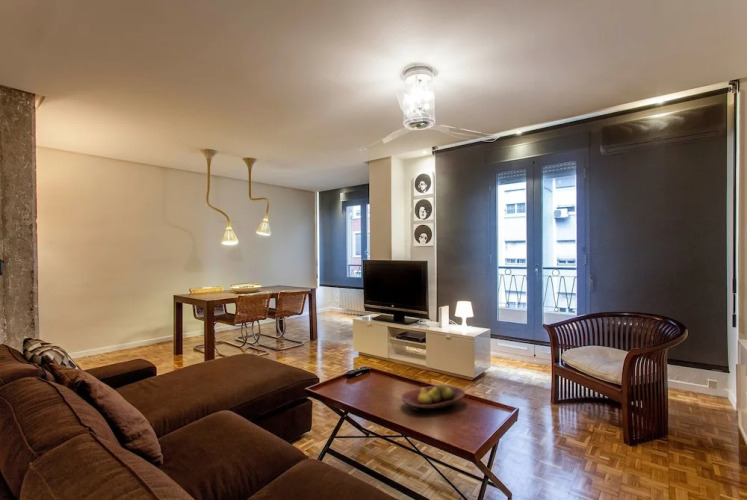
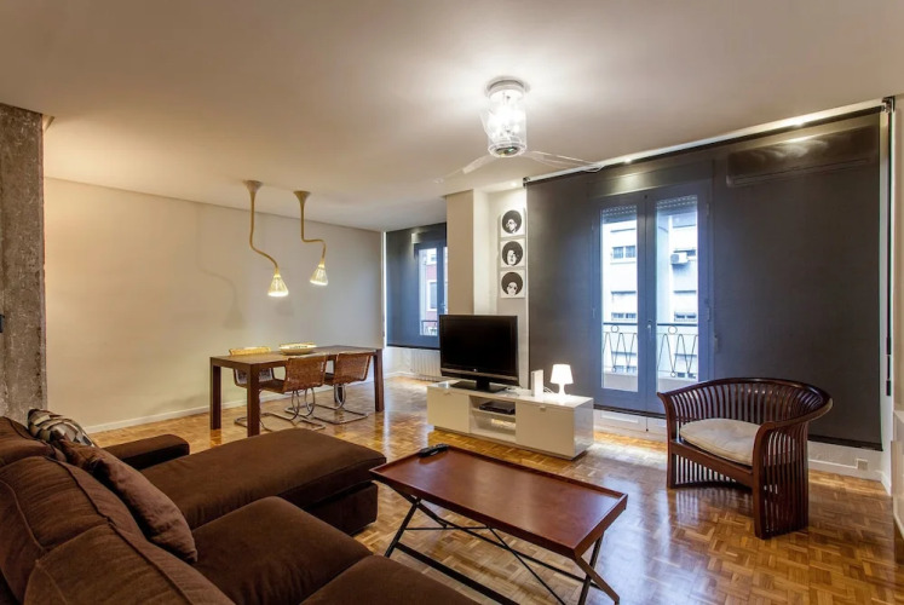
- fruit bowl (433, 395)
